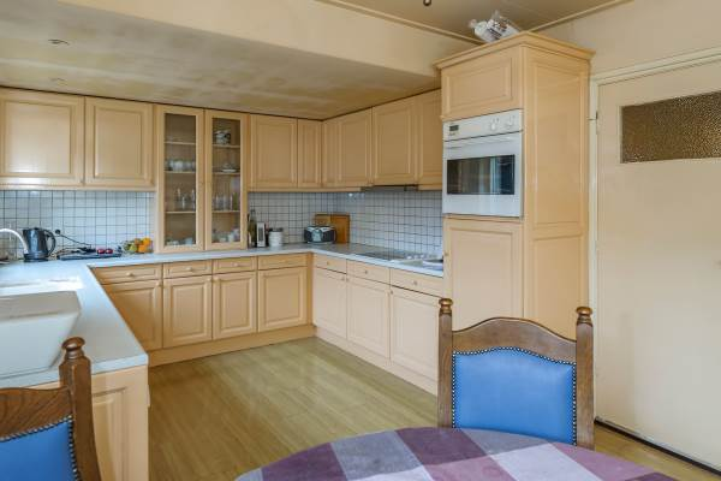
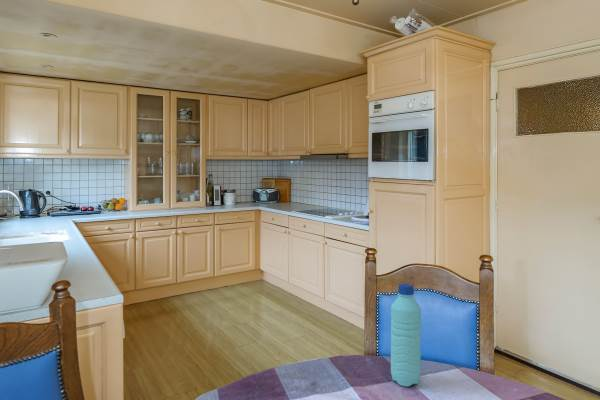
+ water bottle (405, 333)
